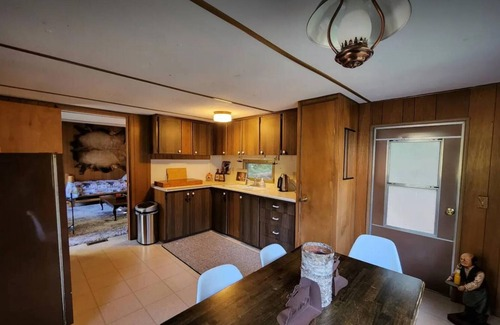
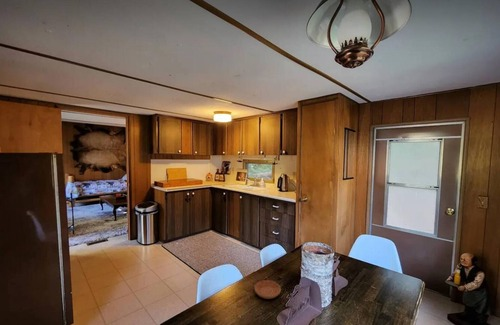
+ saucer (267, 289)
